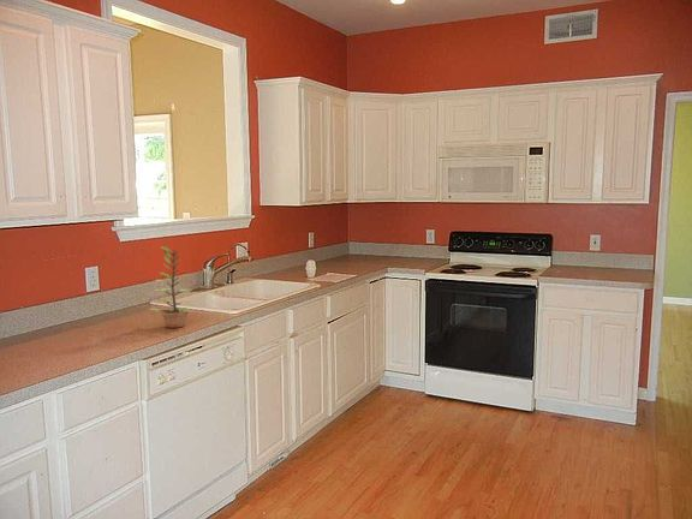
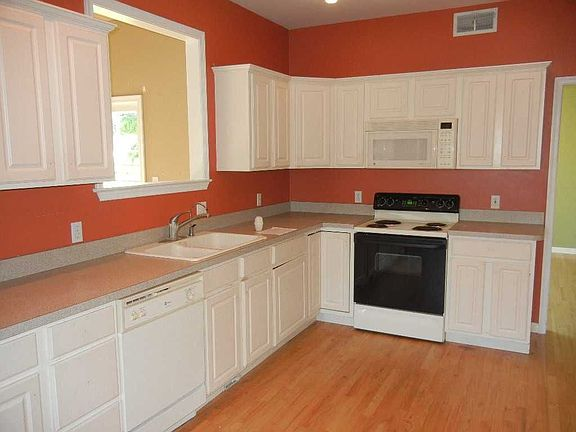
- plant (171, 286)
